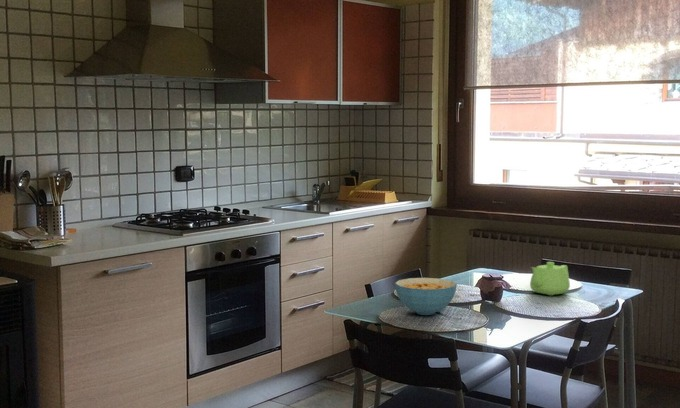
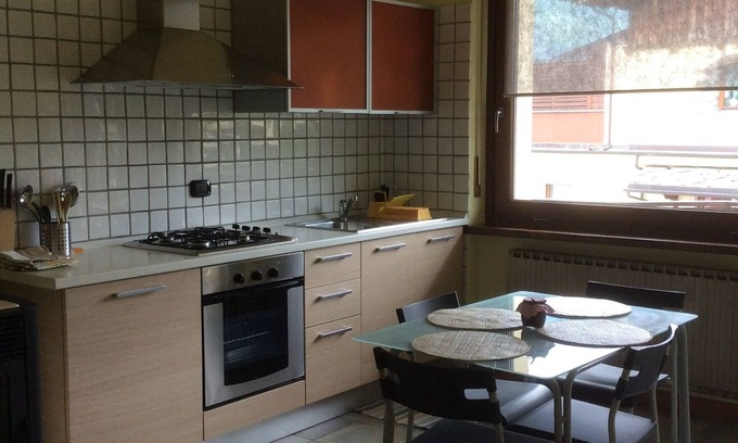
- teapot (548, 277)
- cereal bowl (425, 298)
